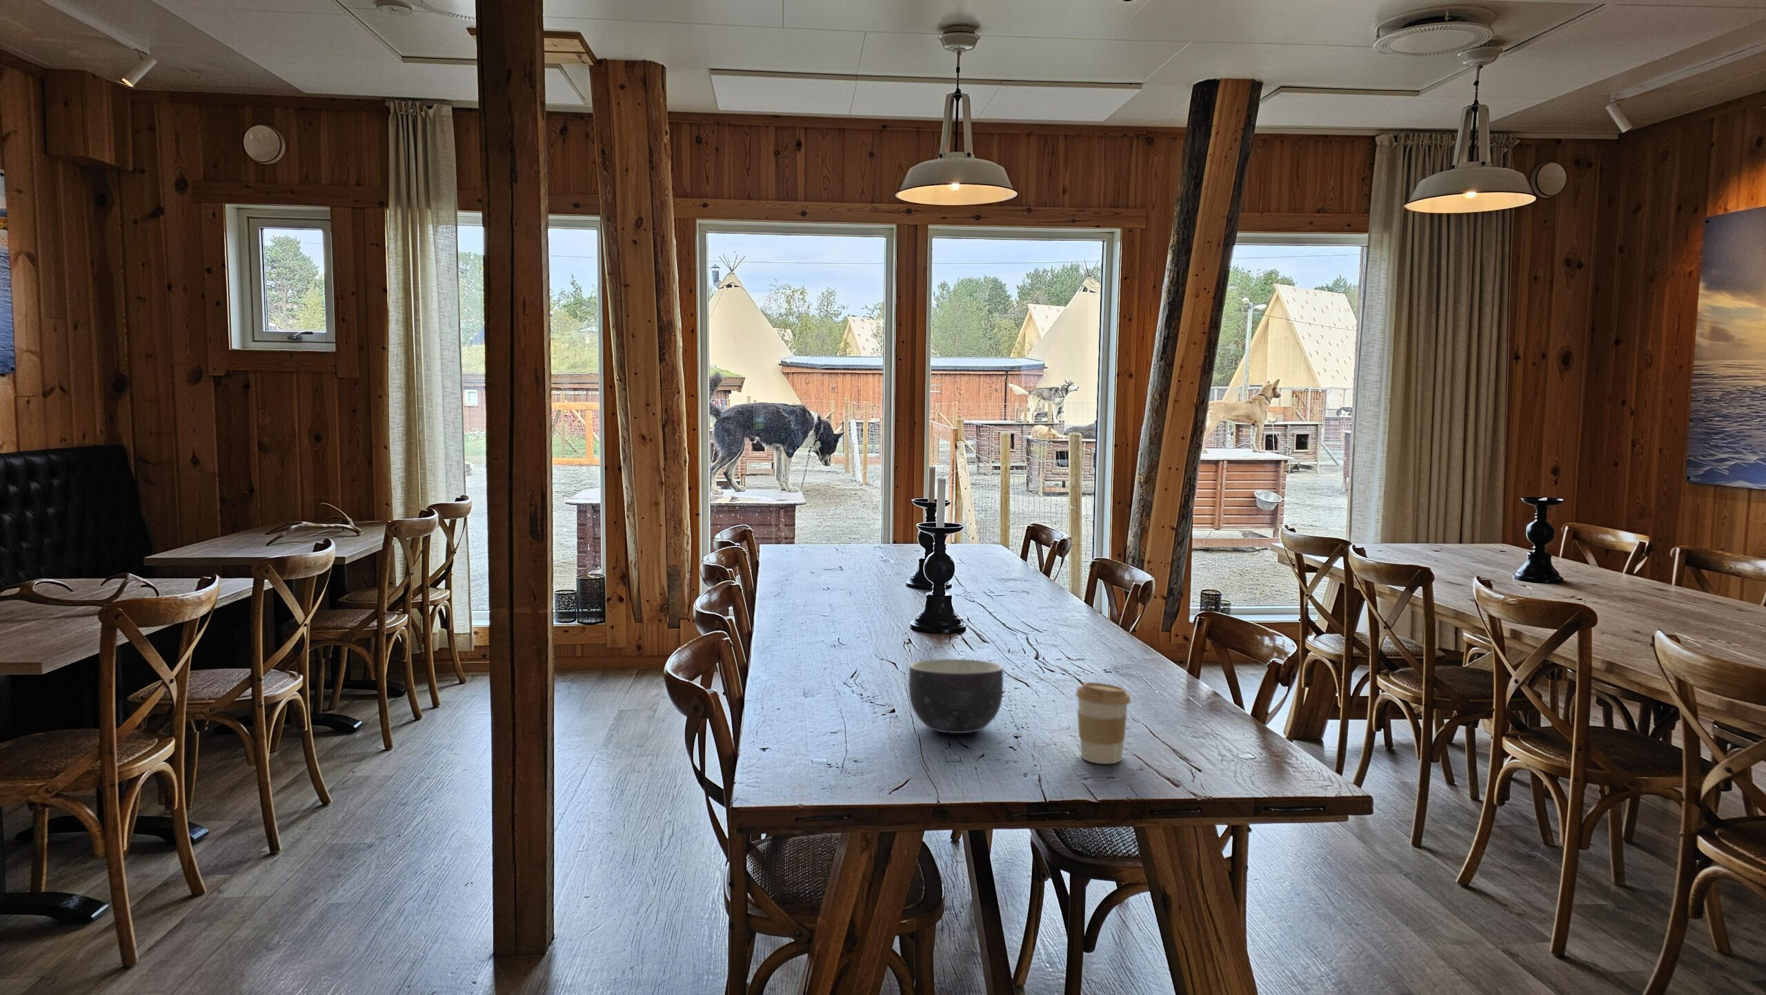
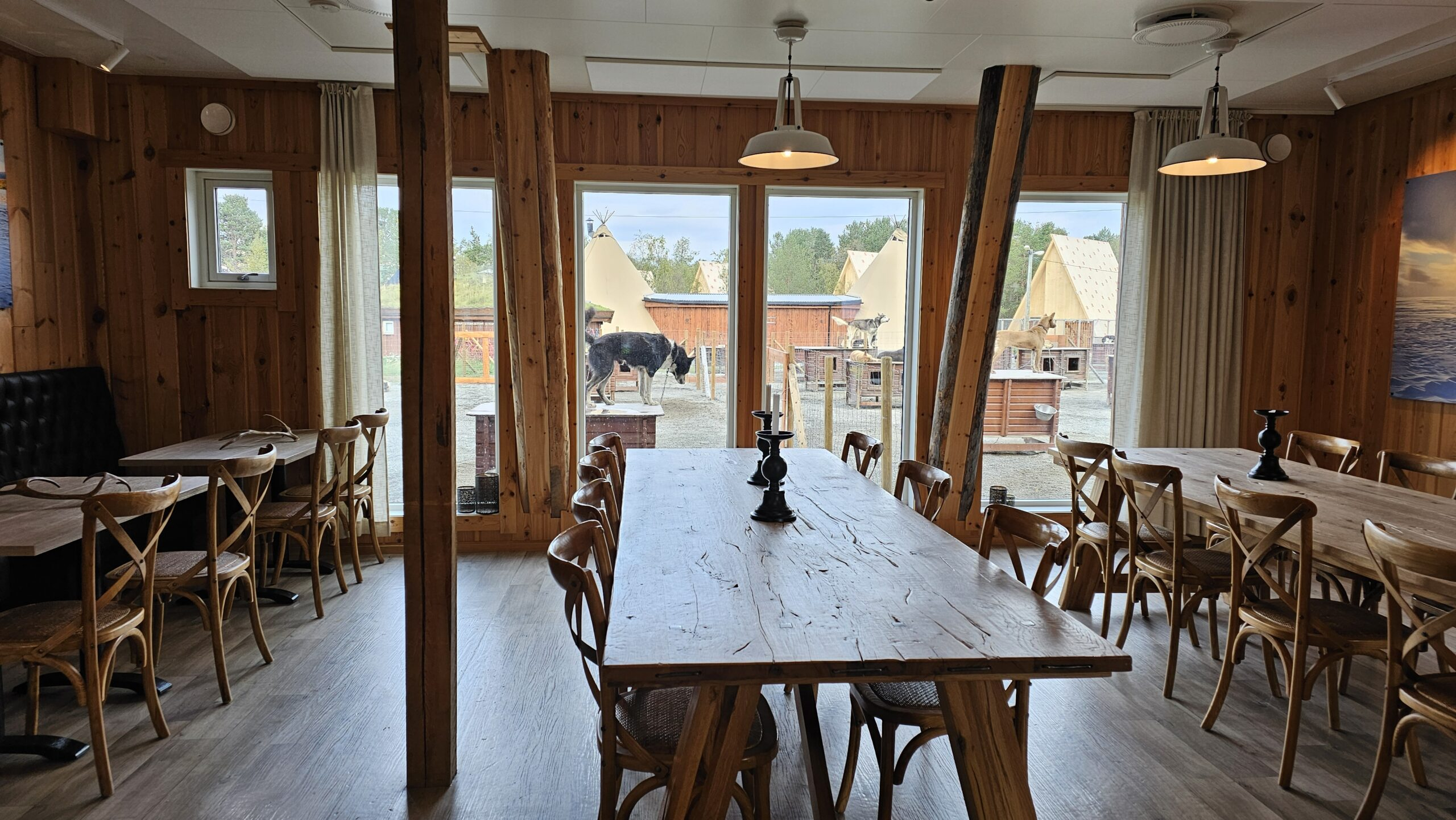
- bowl (956, 695)
- coffee cup (1101, 721)
